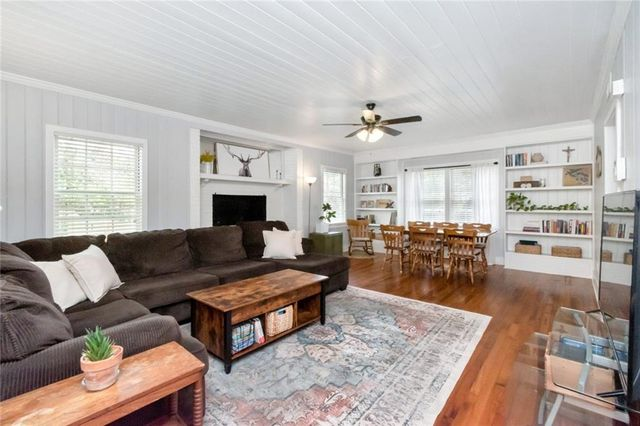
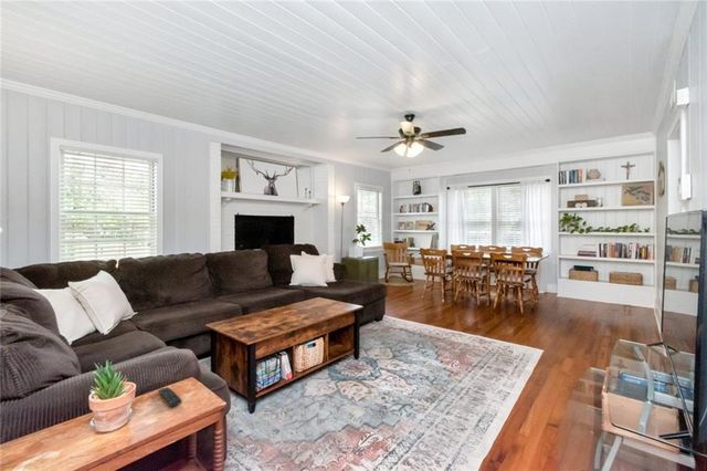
+ remote control (168, 395)
